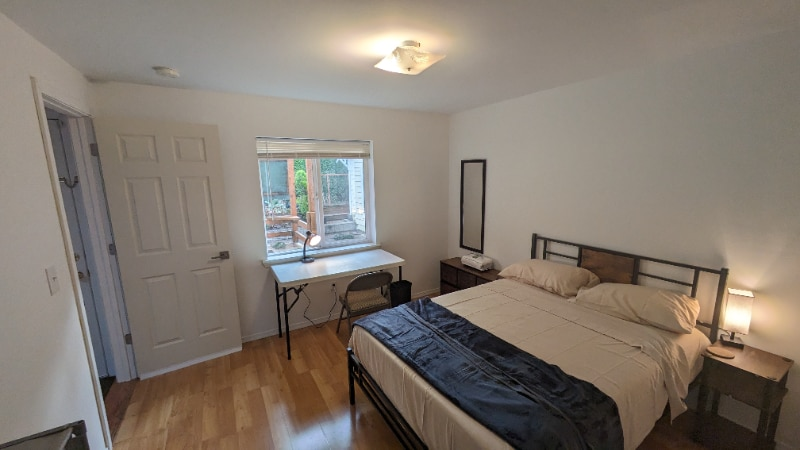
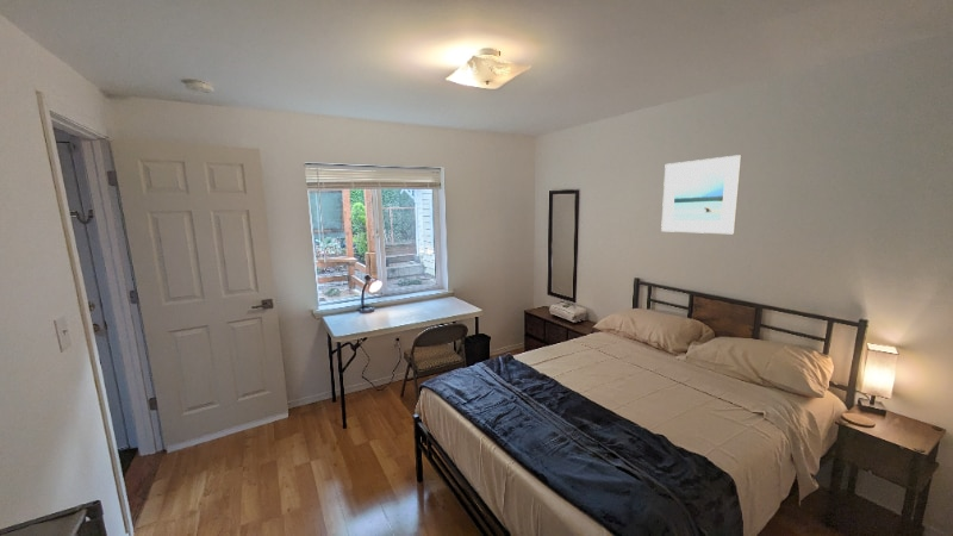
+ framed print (697, 197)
